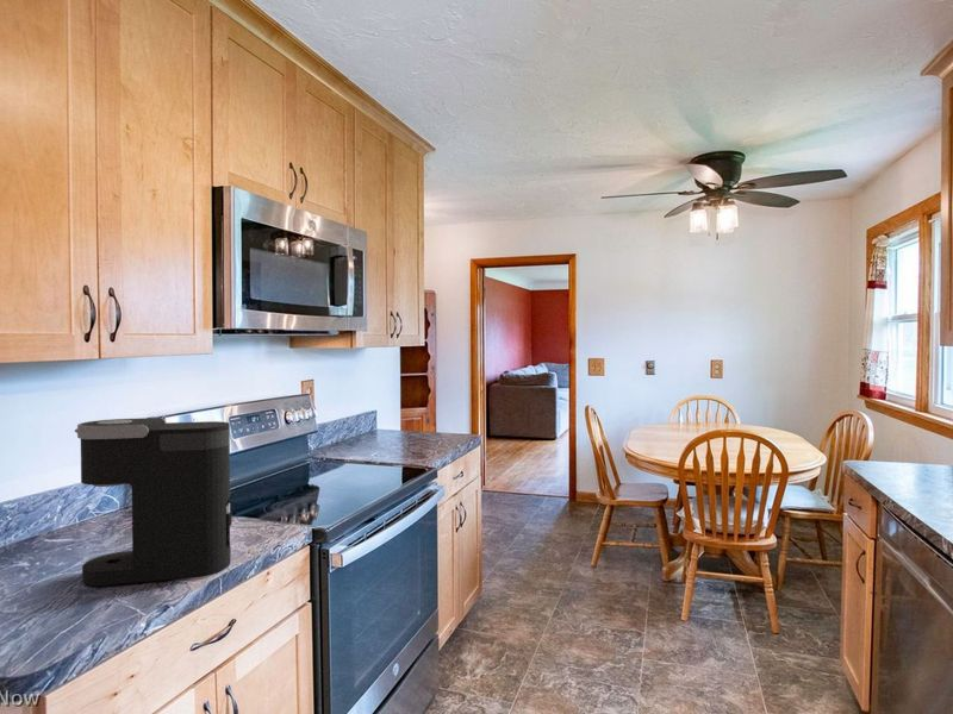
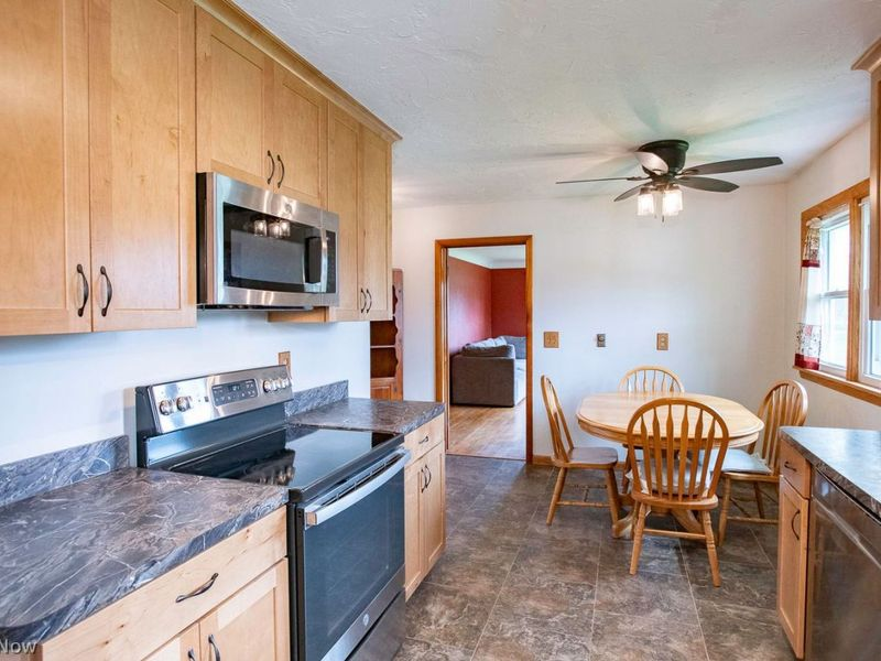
- coffee maker (156, 495)
